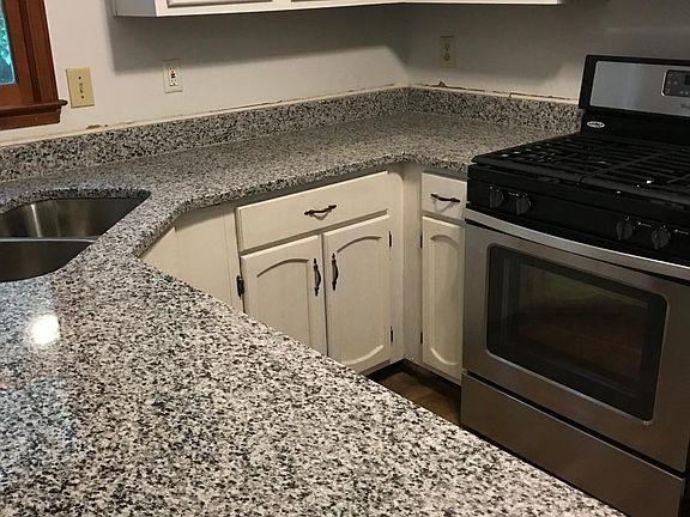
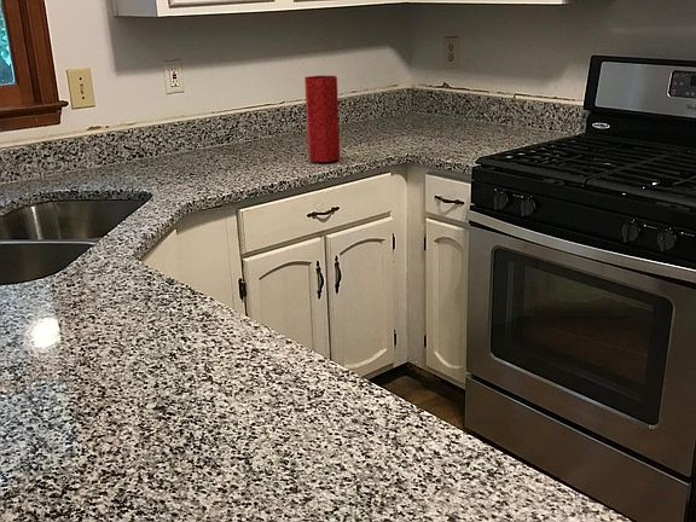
+ vase (321, 118)
